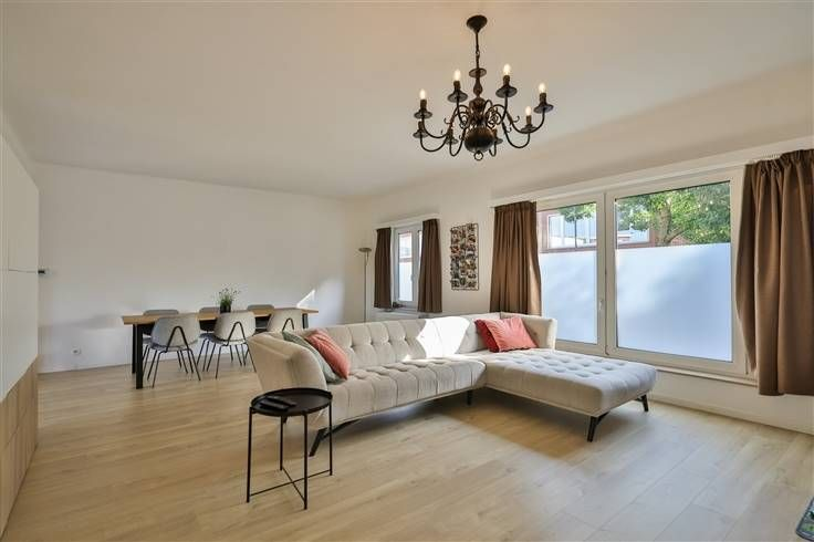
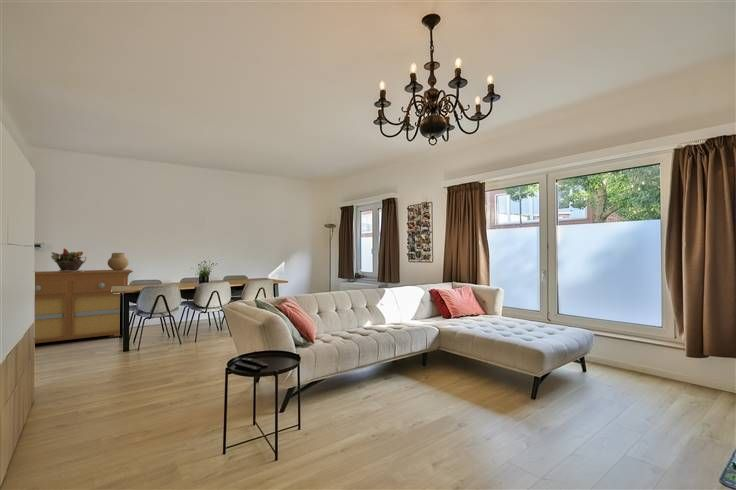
+ sideboard (70, 305)
+ ceramic pot (118, 261)
+ potted plant (68, 259)
